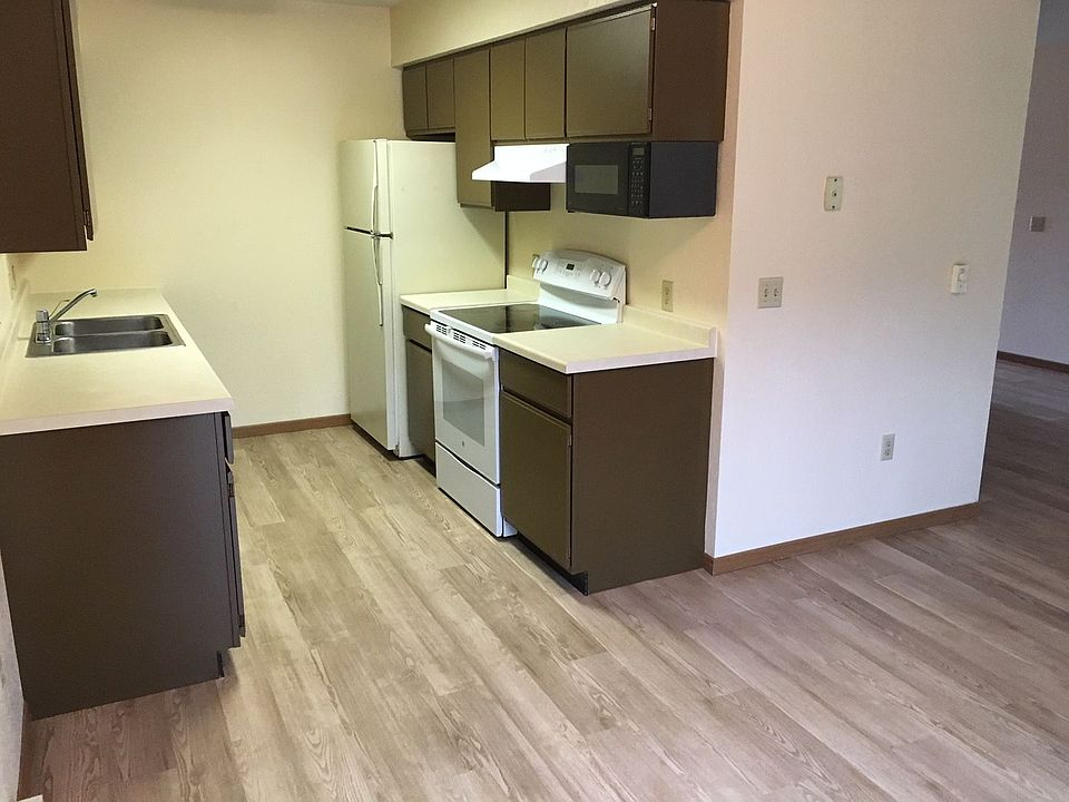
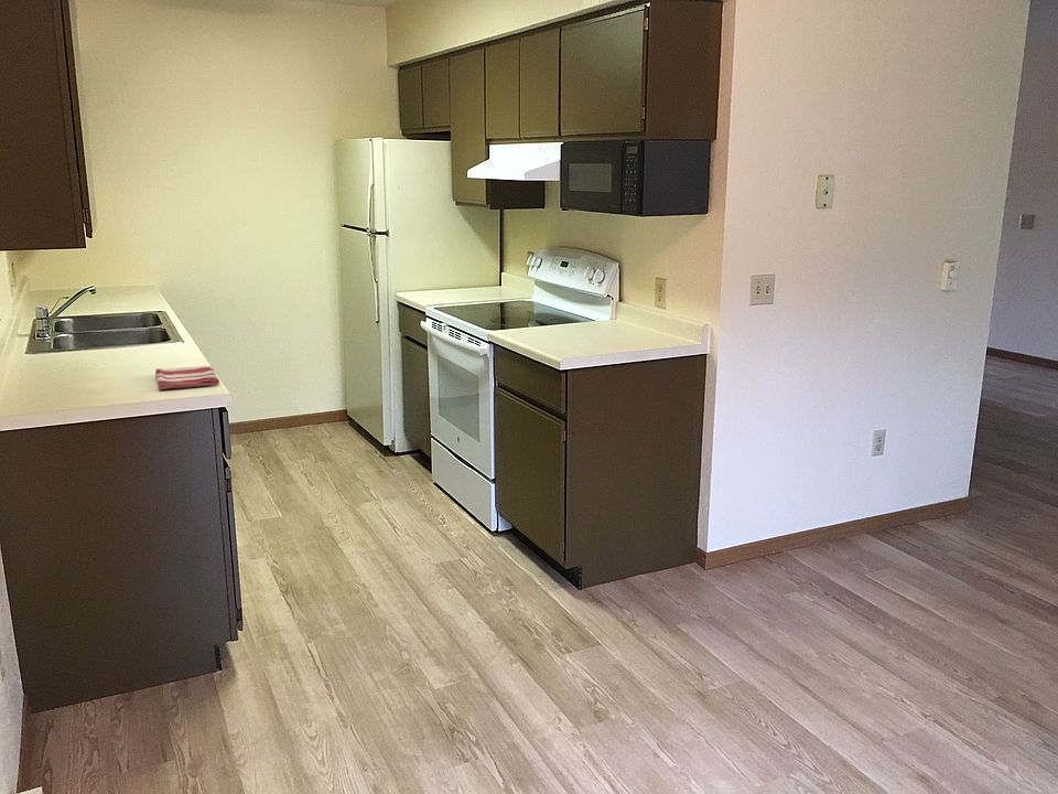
+ dish towel (186, 375)
